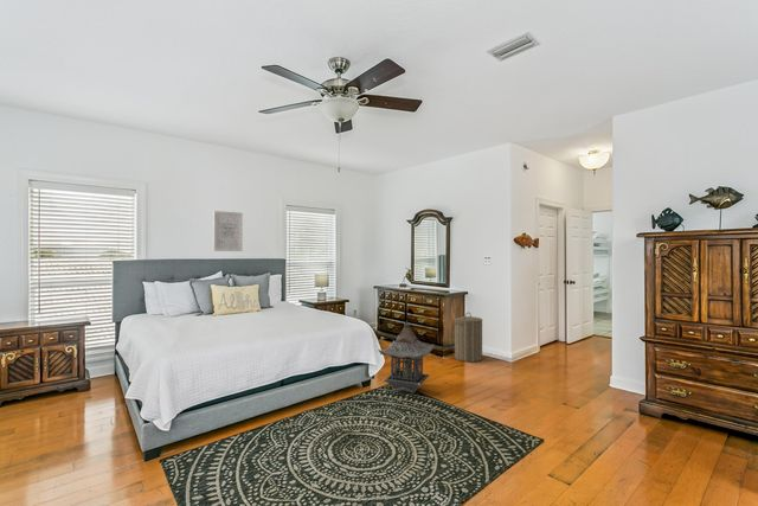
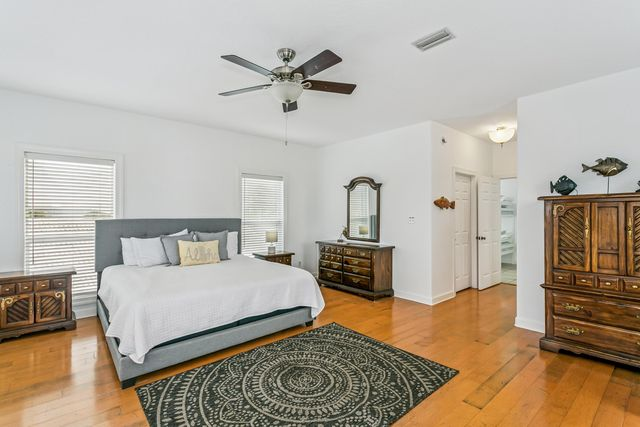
- wall art (227, 231)
- lantern (406, 354)
- laundry hamper (468, 334)
